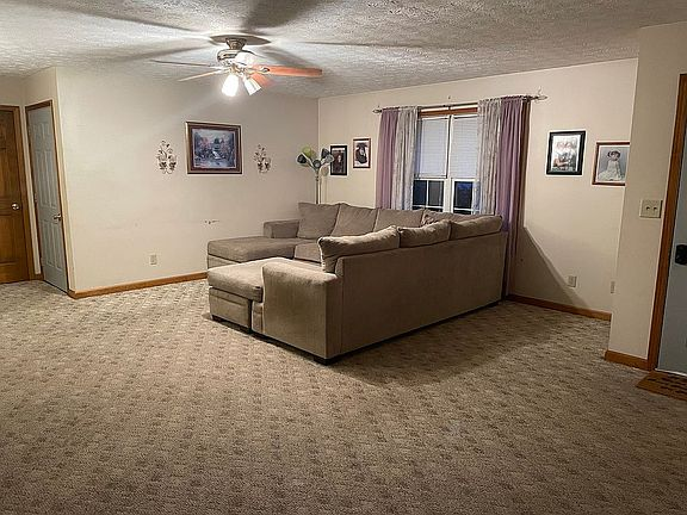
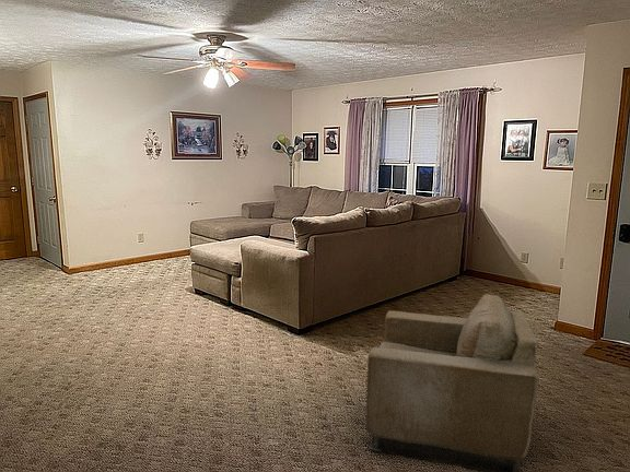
+ armchair (458, 362)
